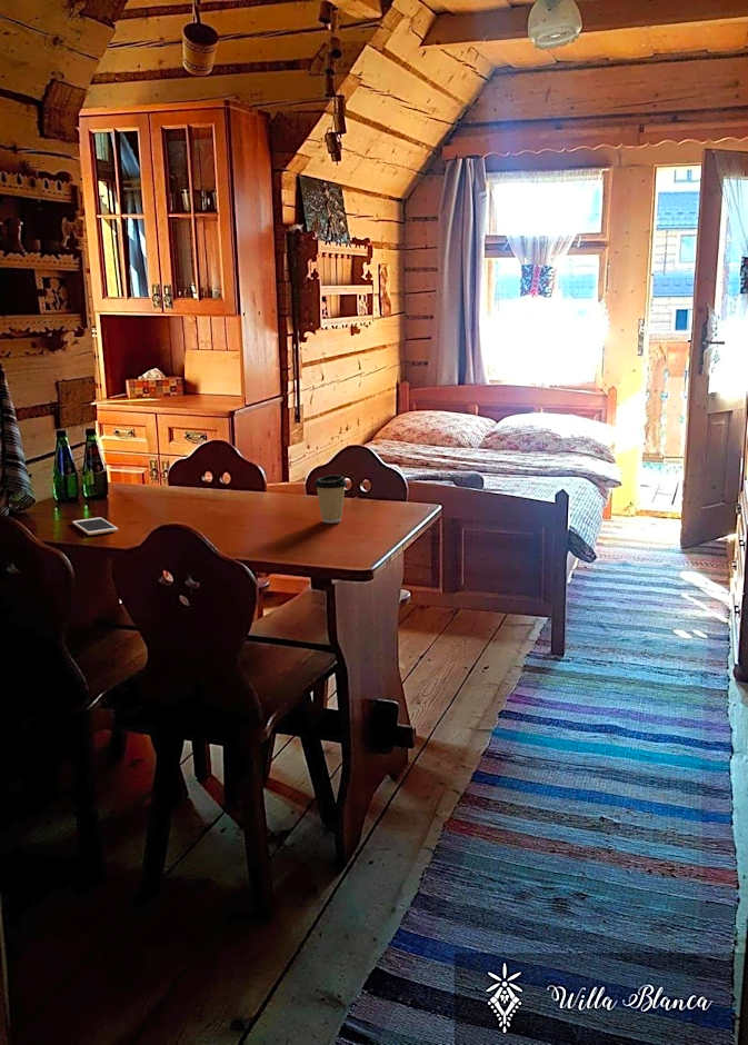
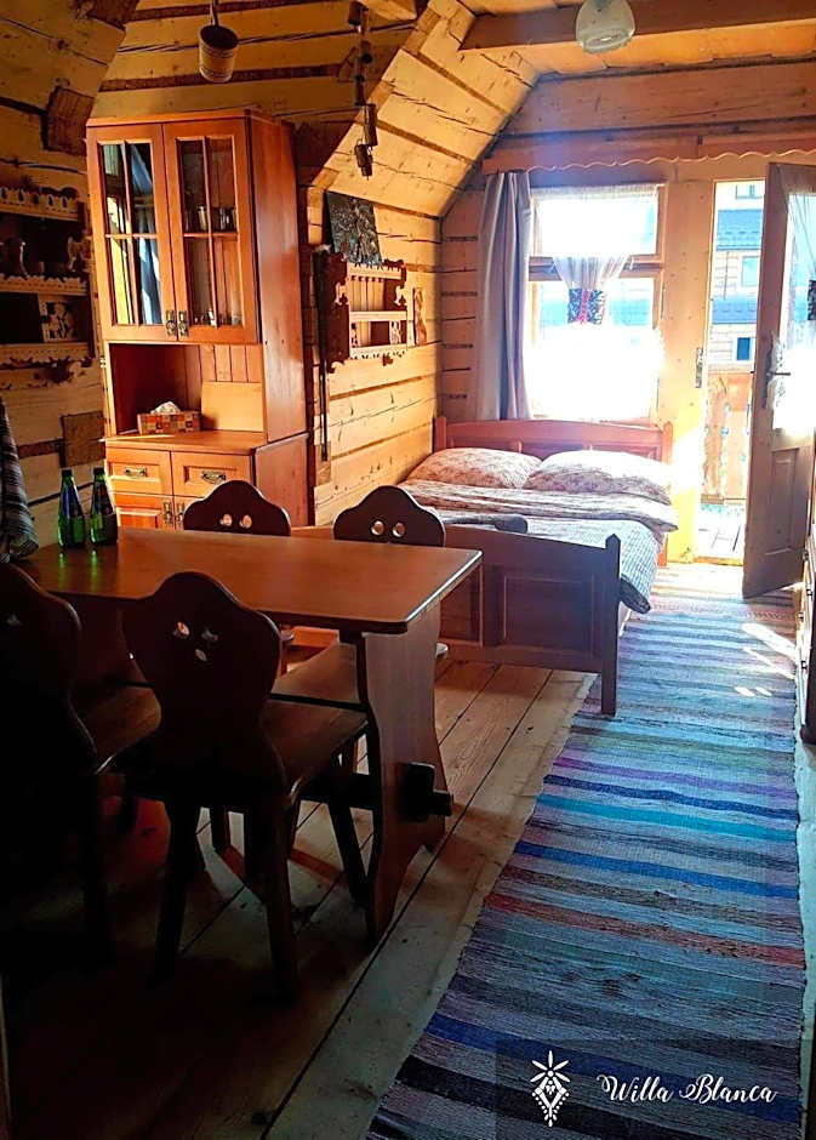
- cell phone (94, 526)
- coffee cup (330, 499)
